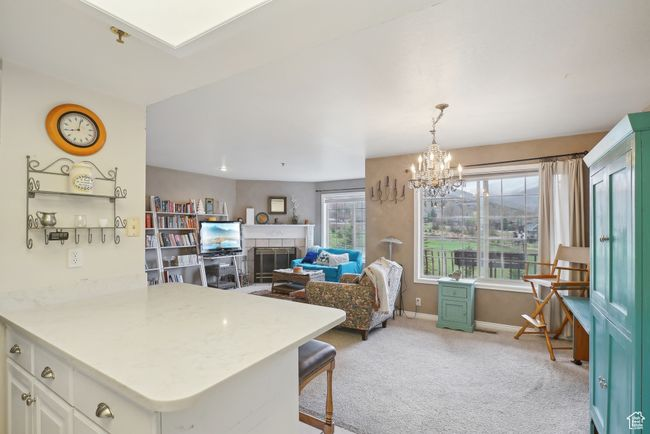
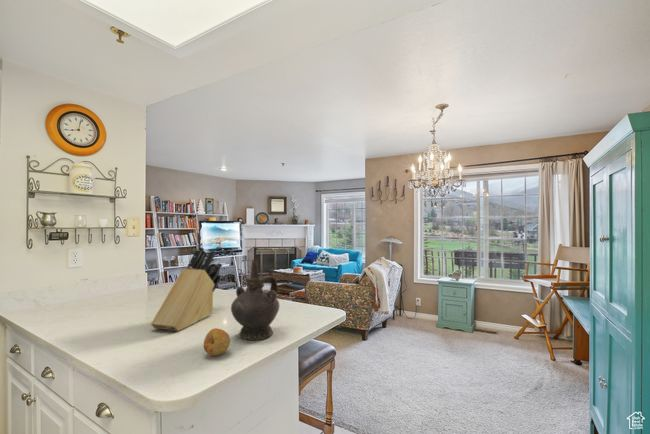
+ fruit (217, 341)
+ knife block (191, 284)
+ ceremonial vessel (257, 297)
